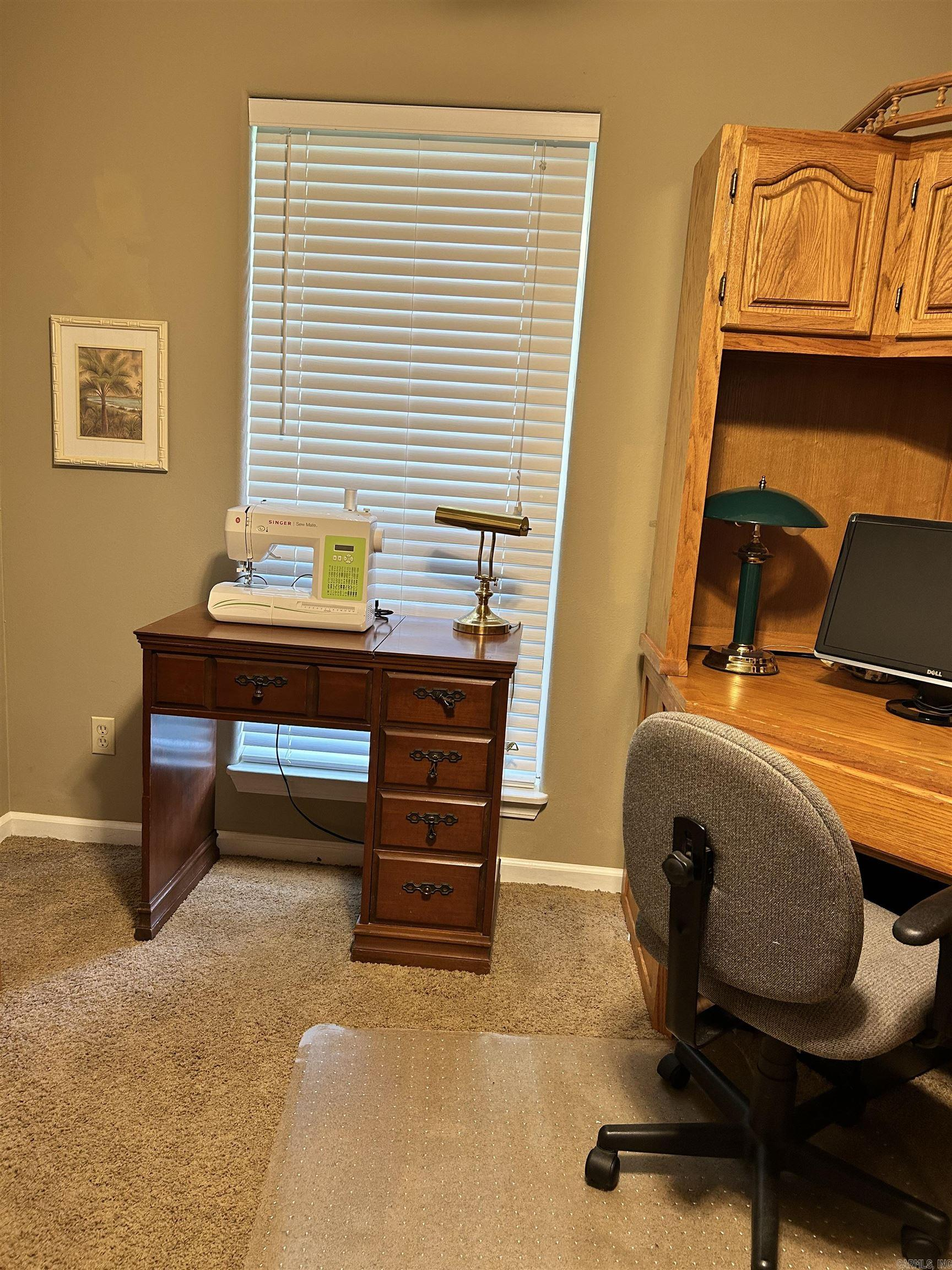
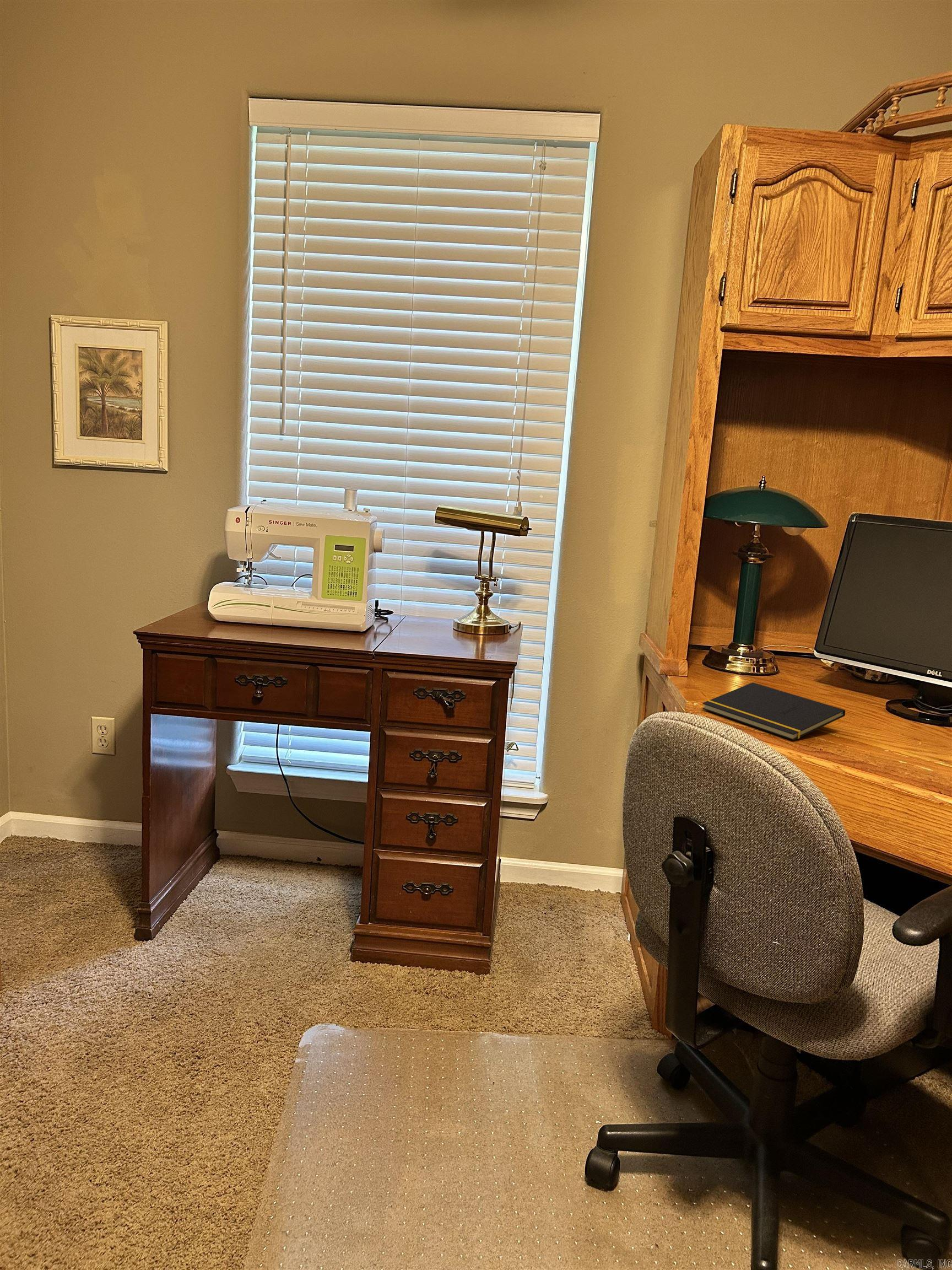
+ notepad (771, 709)
